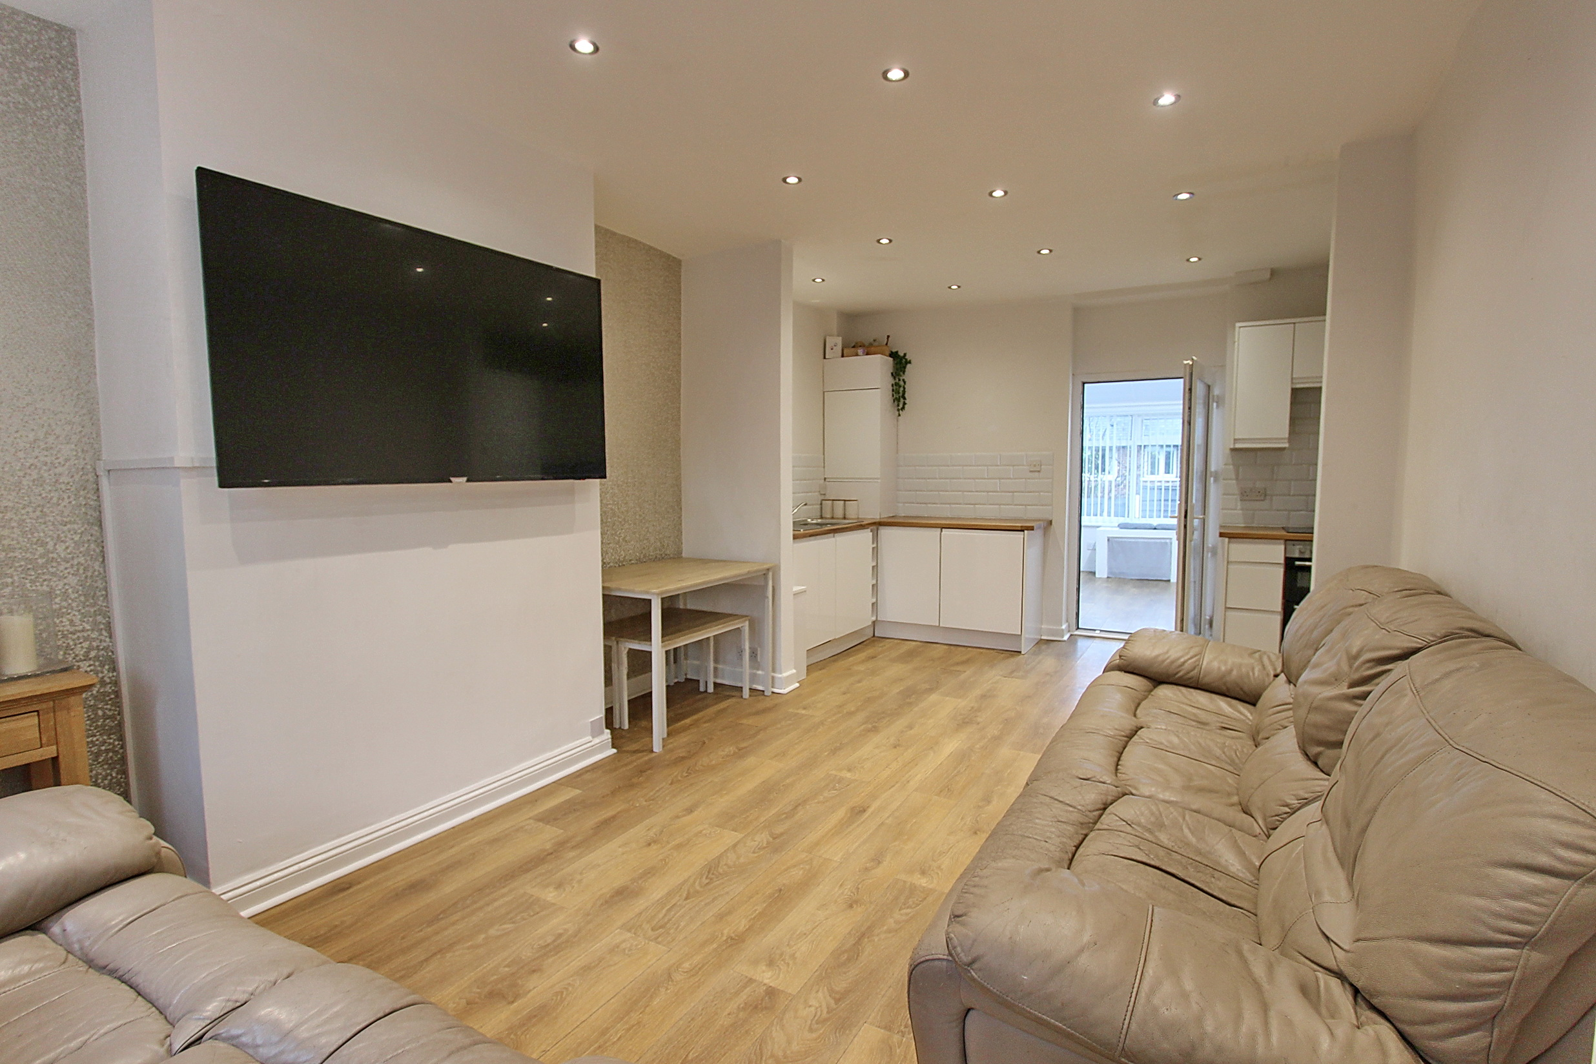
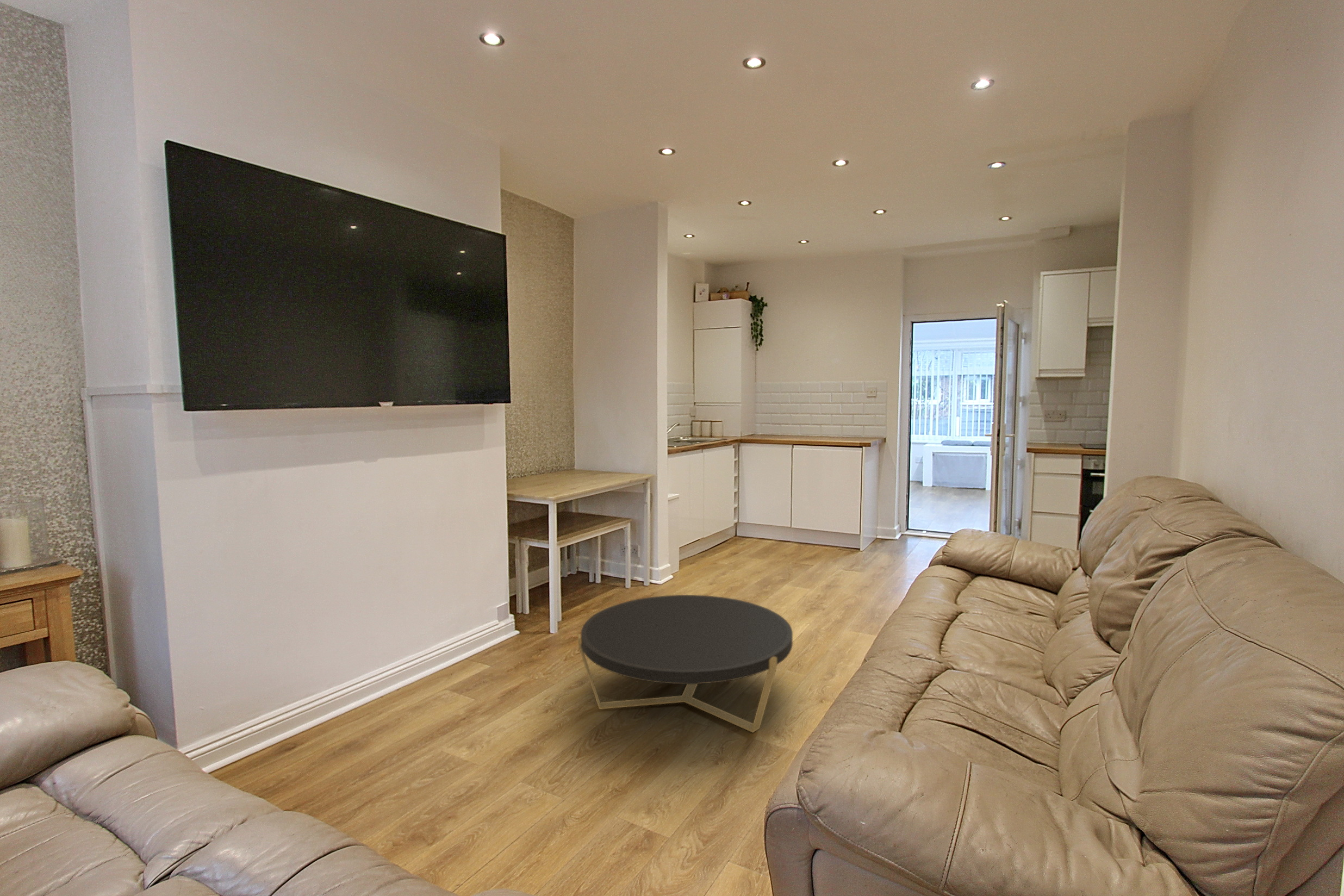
+ coffee table (687, 663)
